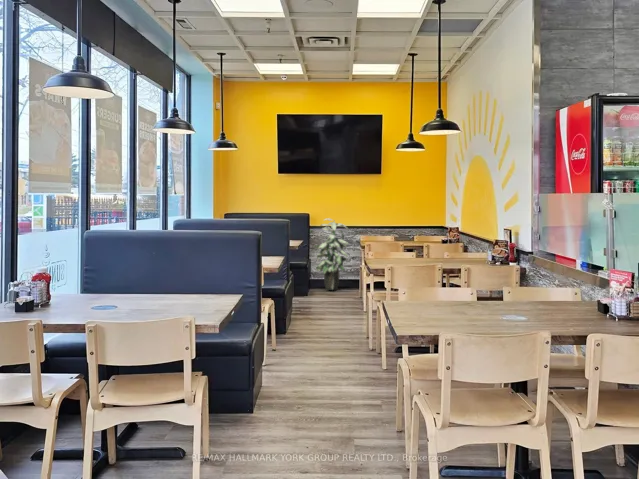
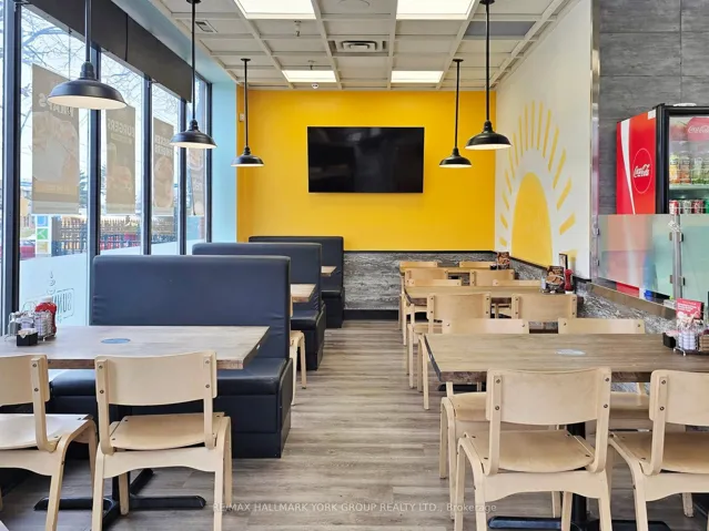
- indoor plant (330, 254)
